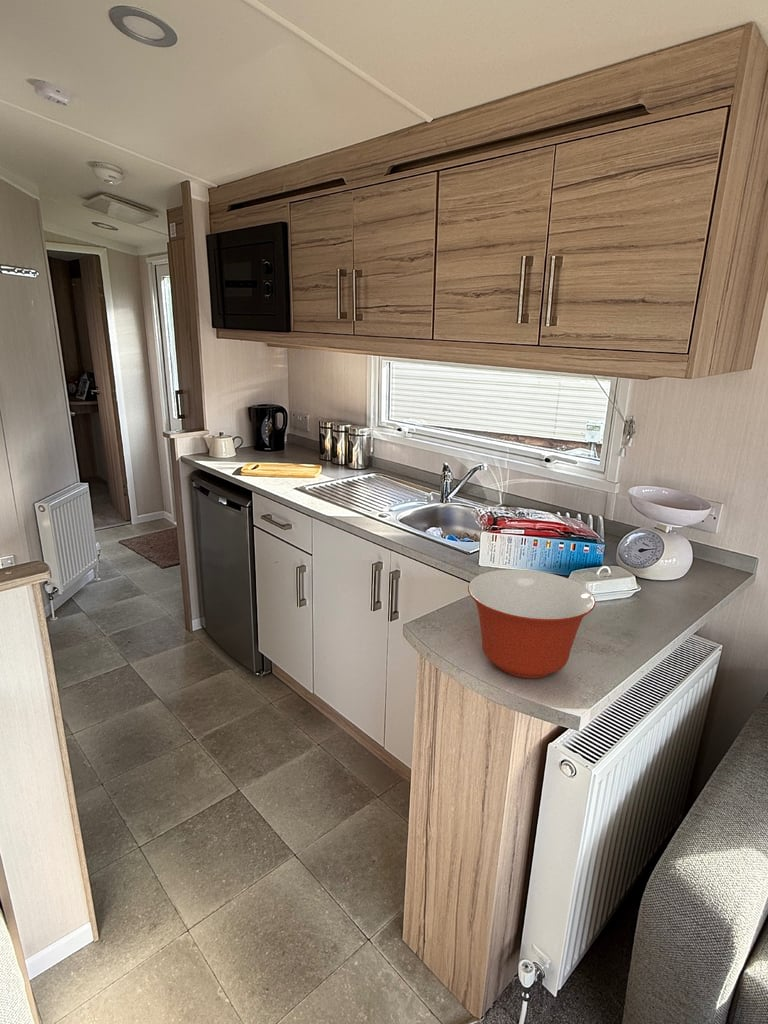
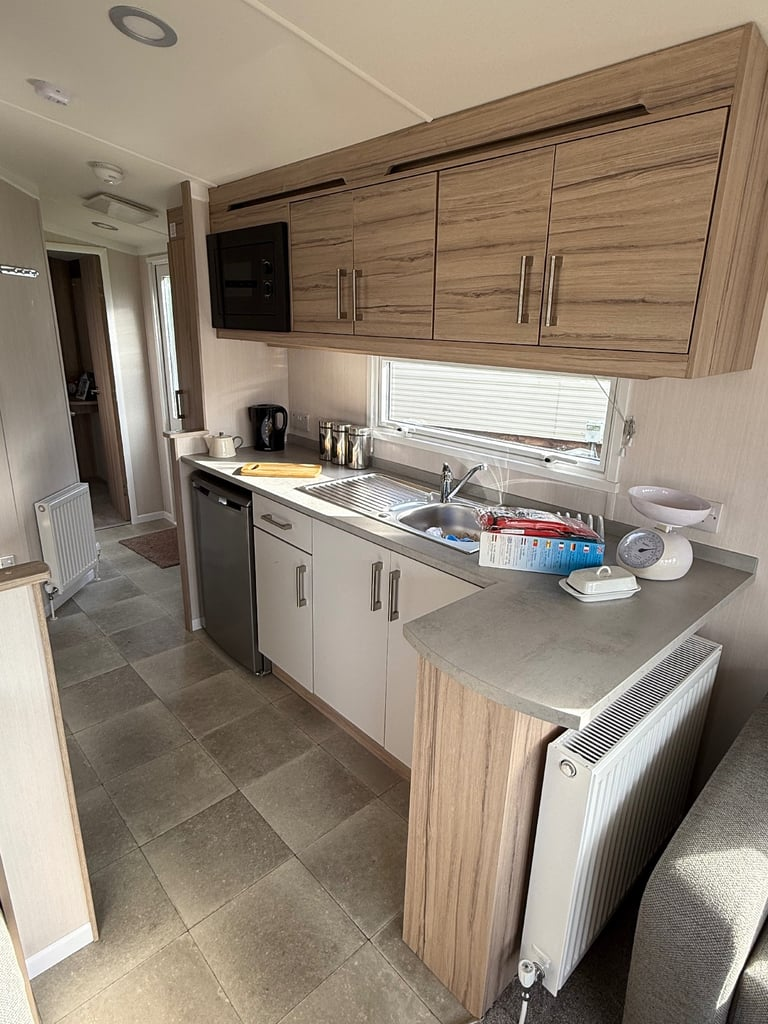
- mixing bowl (526, 627)
